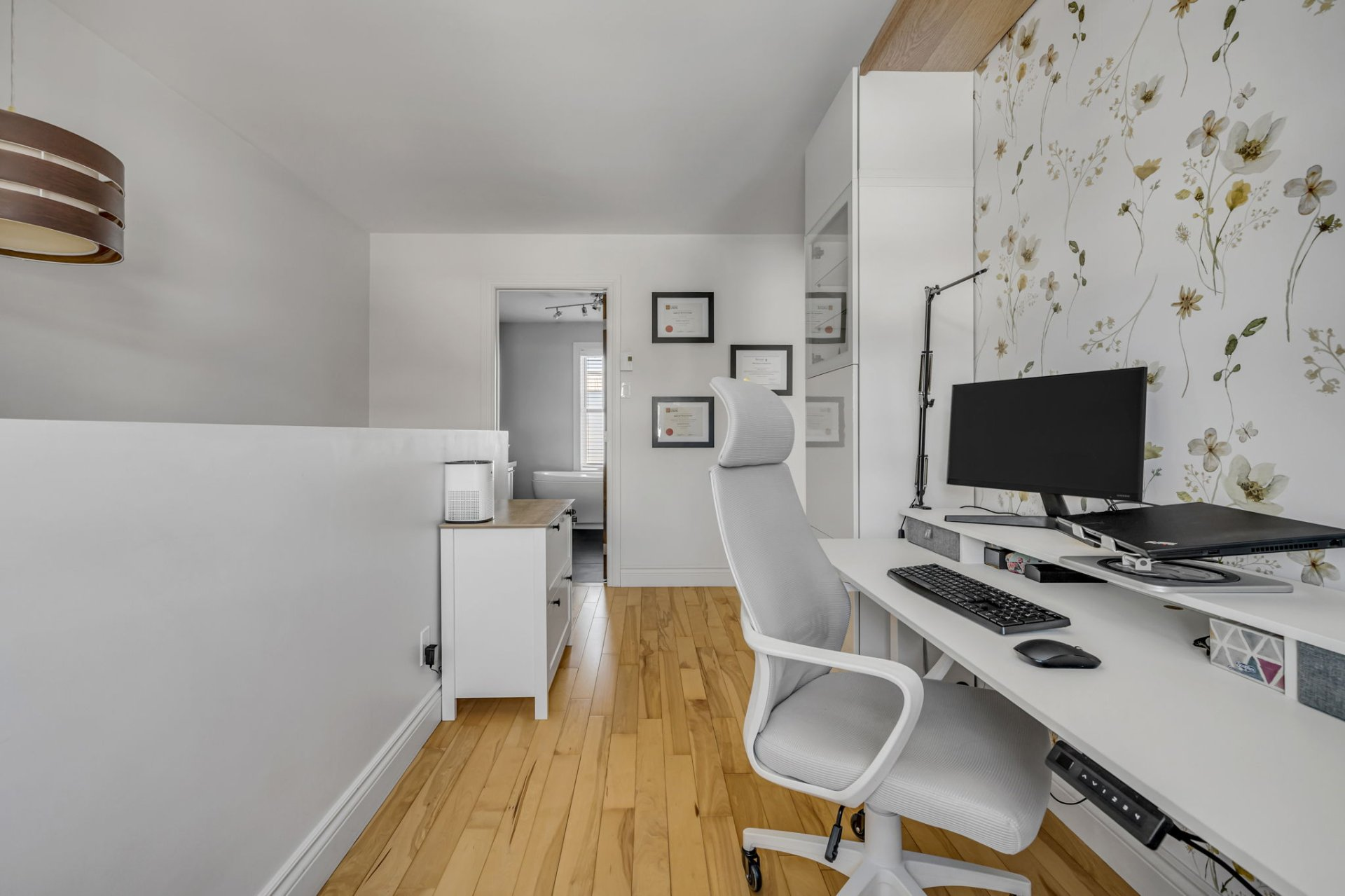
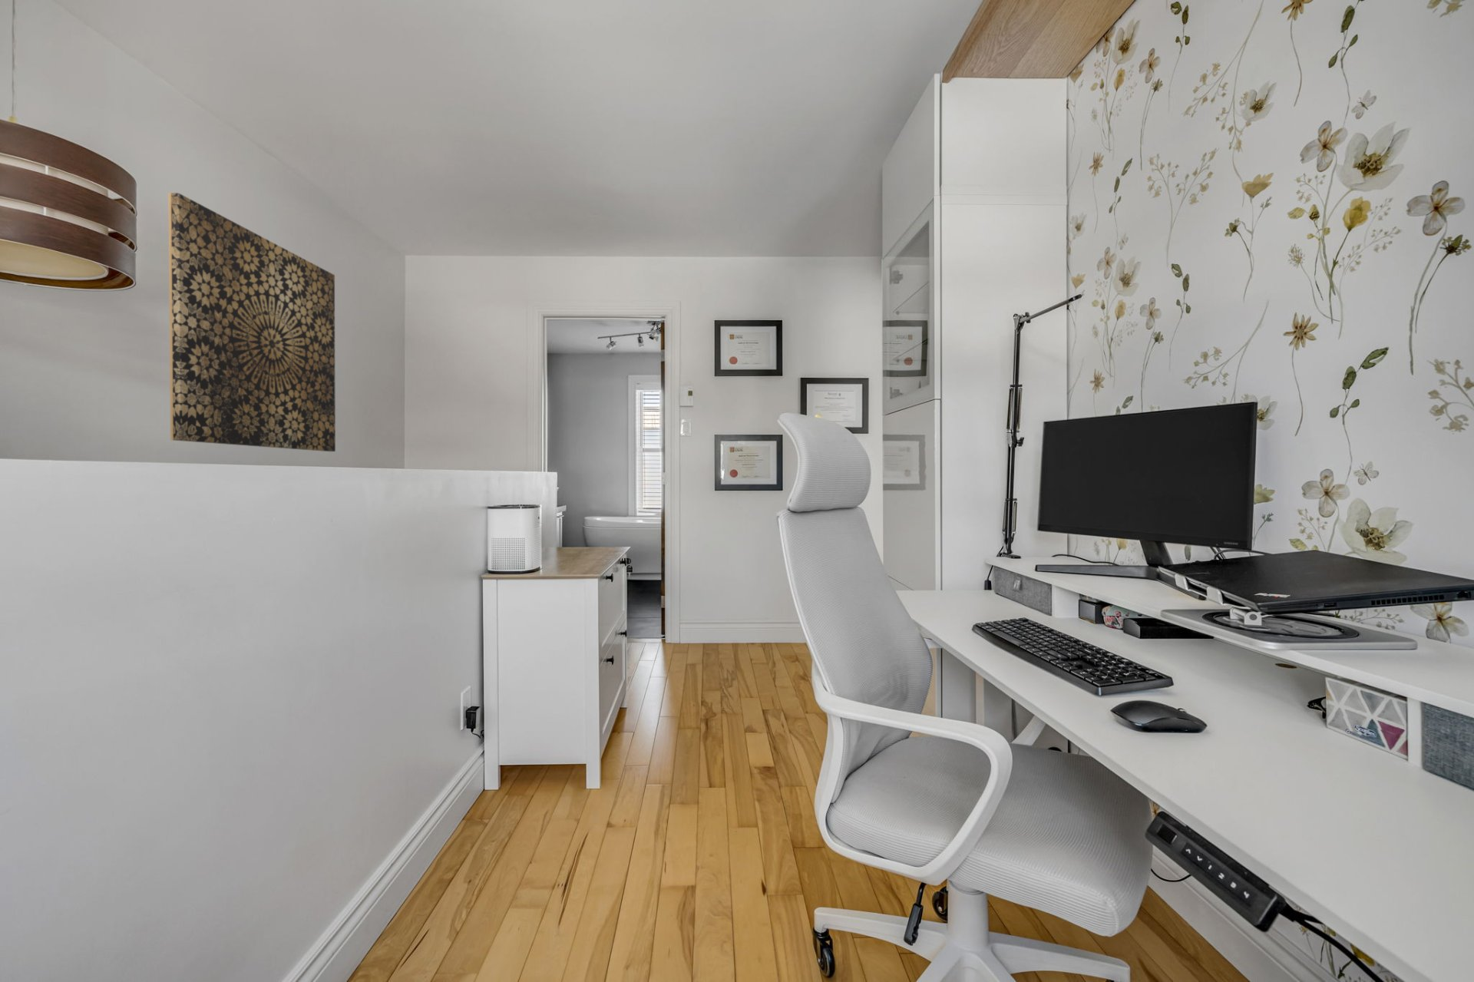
+ wall art (265, 344)
